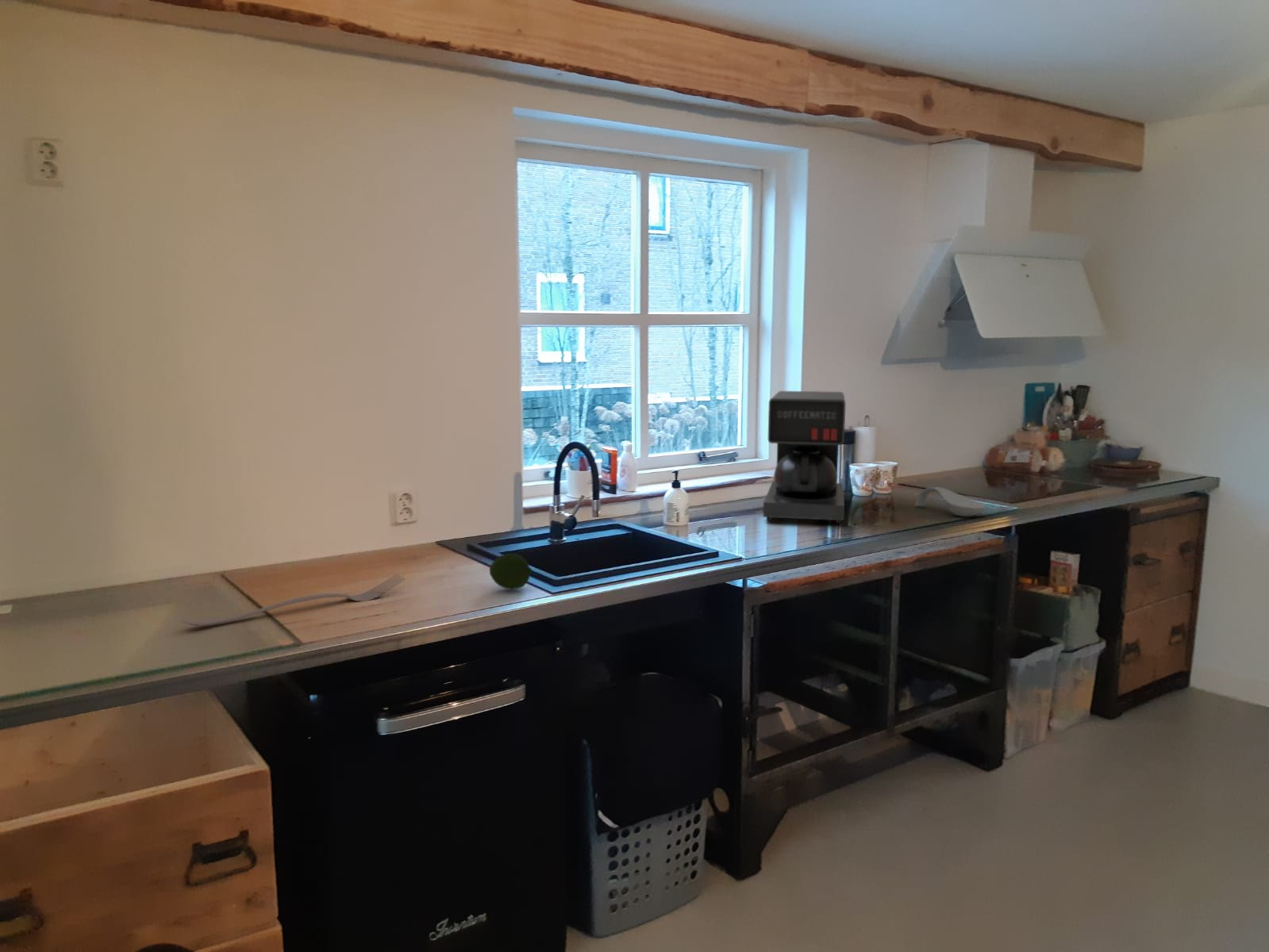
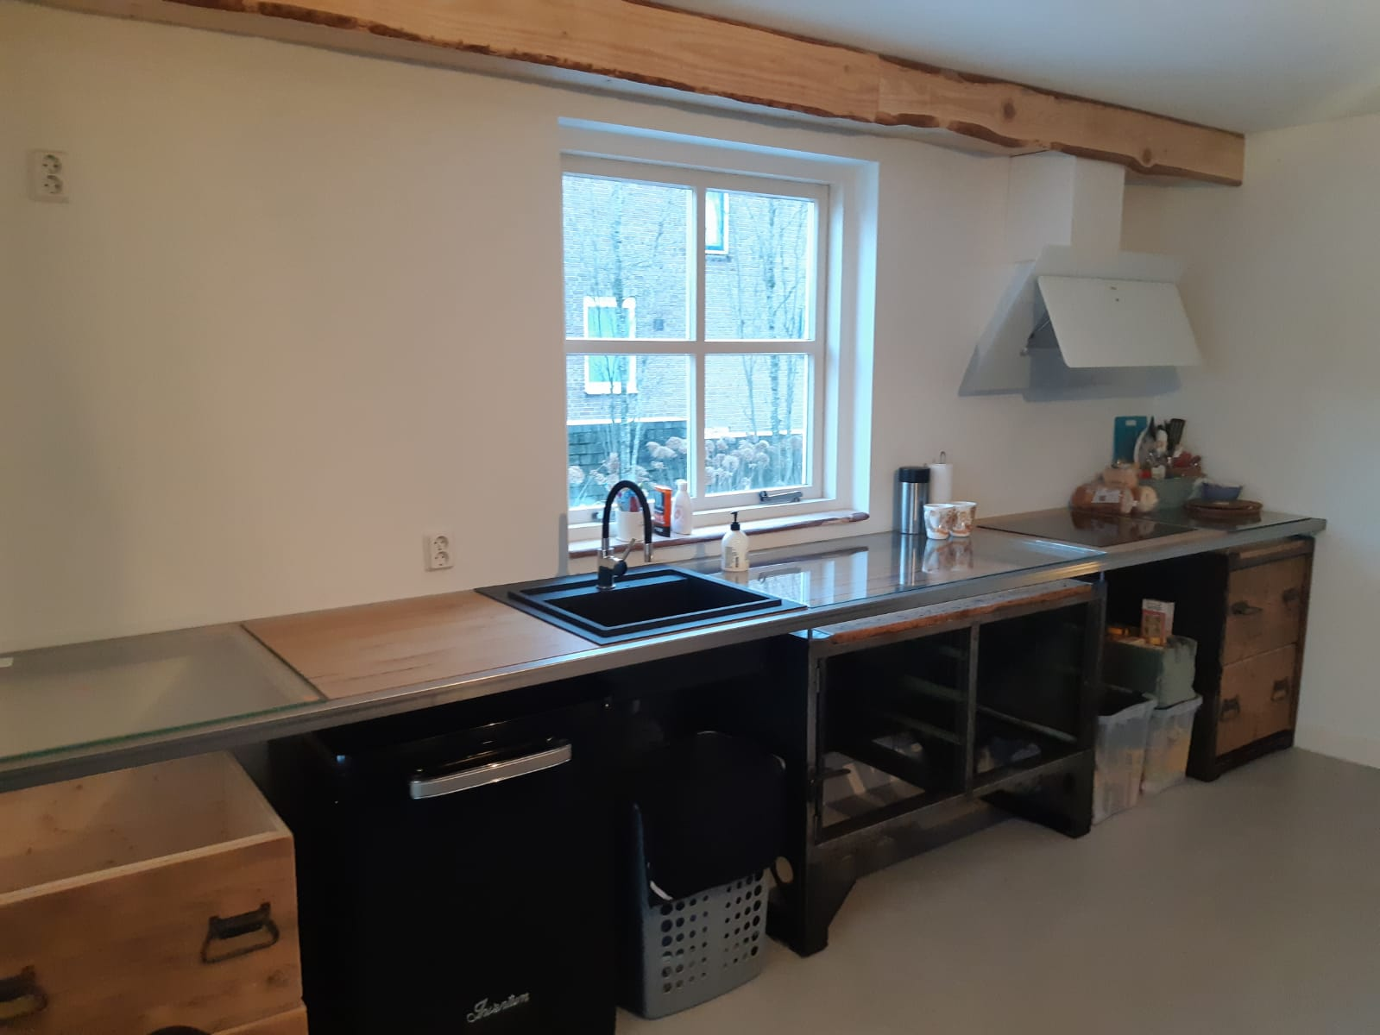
- spoon rest (949, 501)
- fruit (510, 571)
- coffee maker (806, 453)
- cutting board (299, 600)
